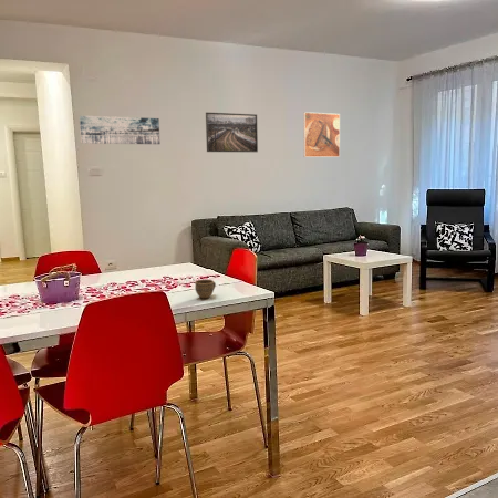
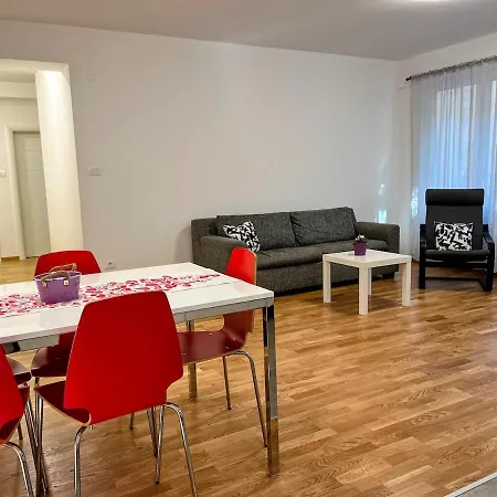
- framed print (321, 135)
- cup (207, 288)
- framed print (231, 133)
- wall art (121, 129)
